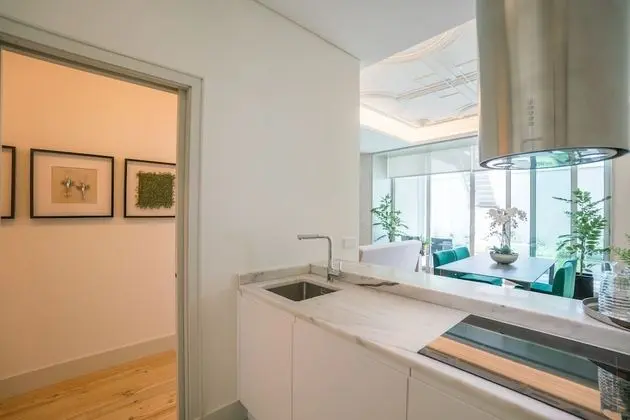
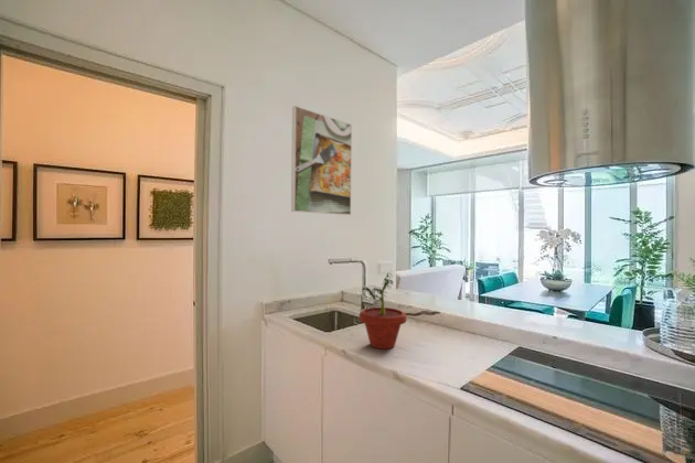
+ potted plant (382, 308)
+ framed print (323, 164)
